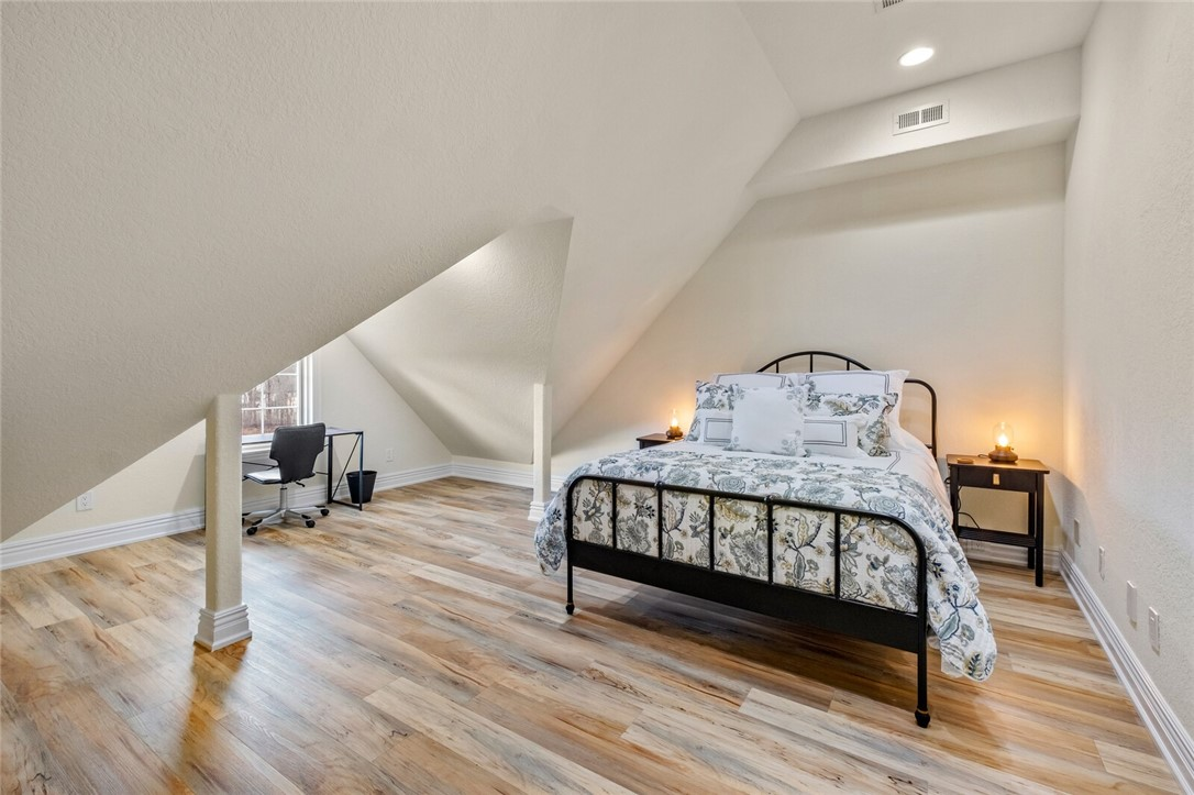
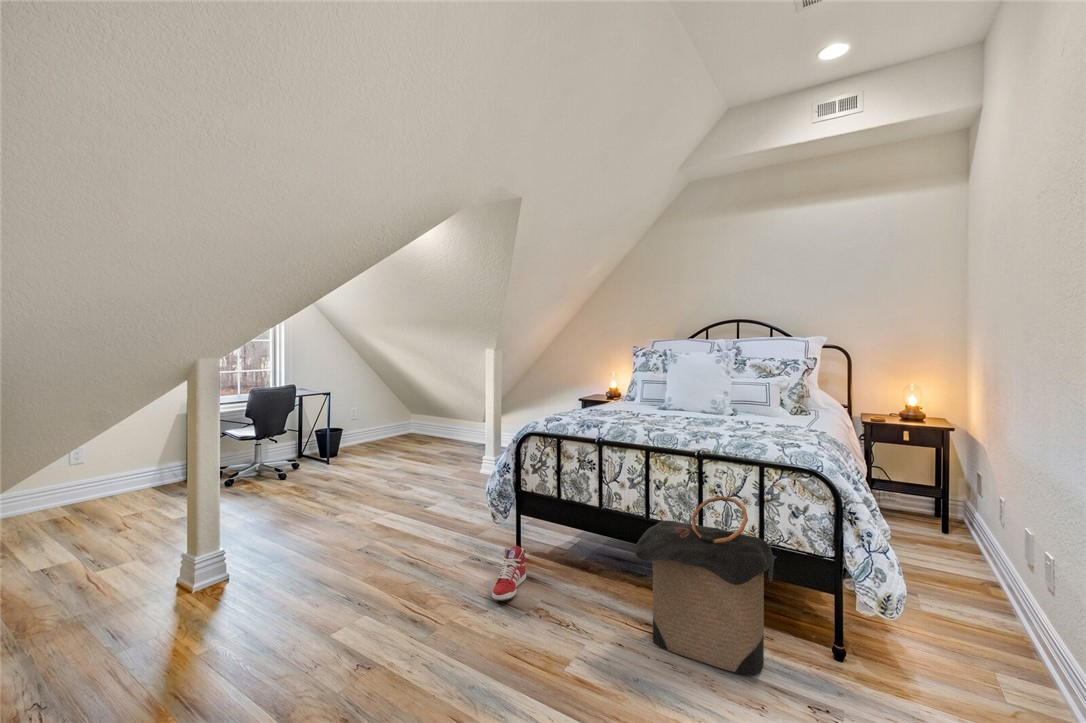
+ sneaker (509, 570)
+ laundry hamper (702, 574)
